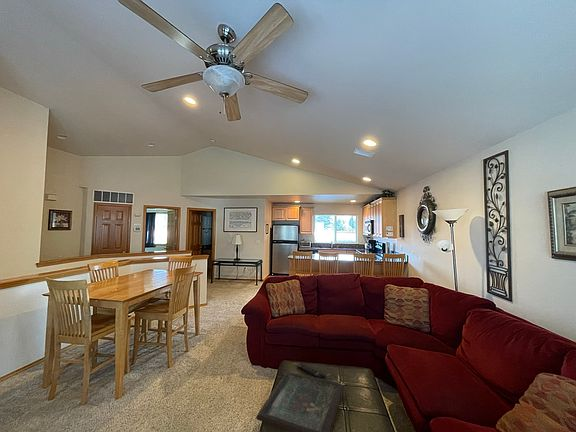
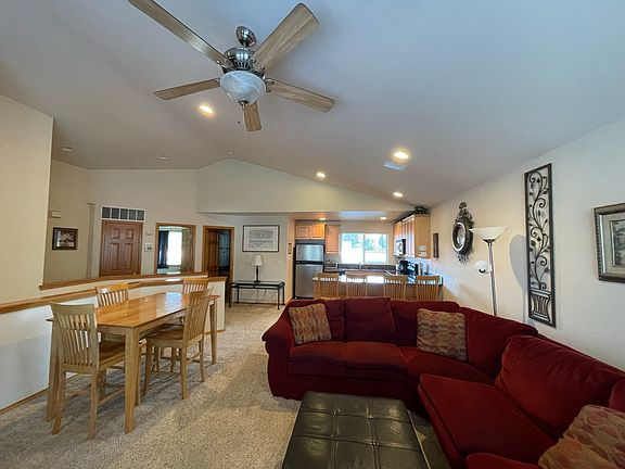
- remote control (310, 371)
- board game (303, 400)
